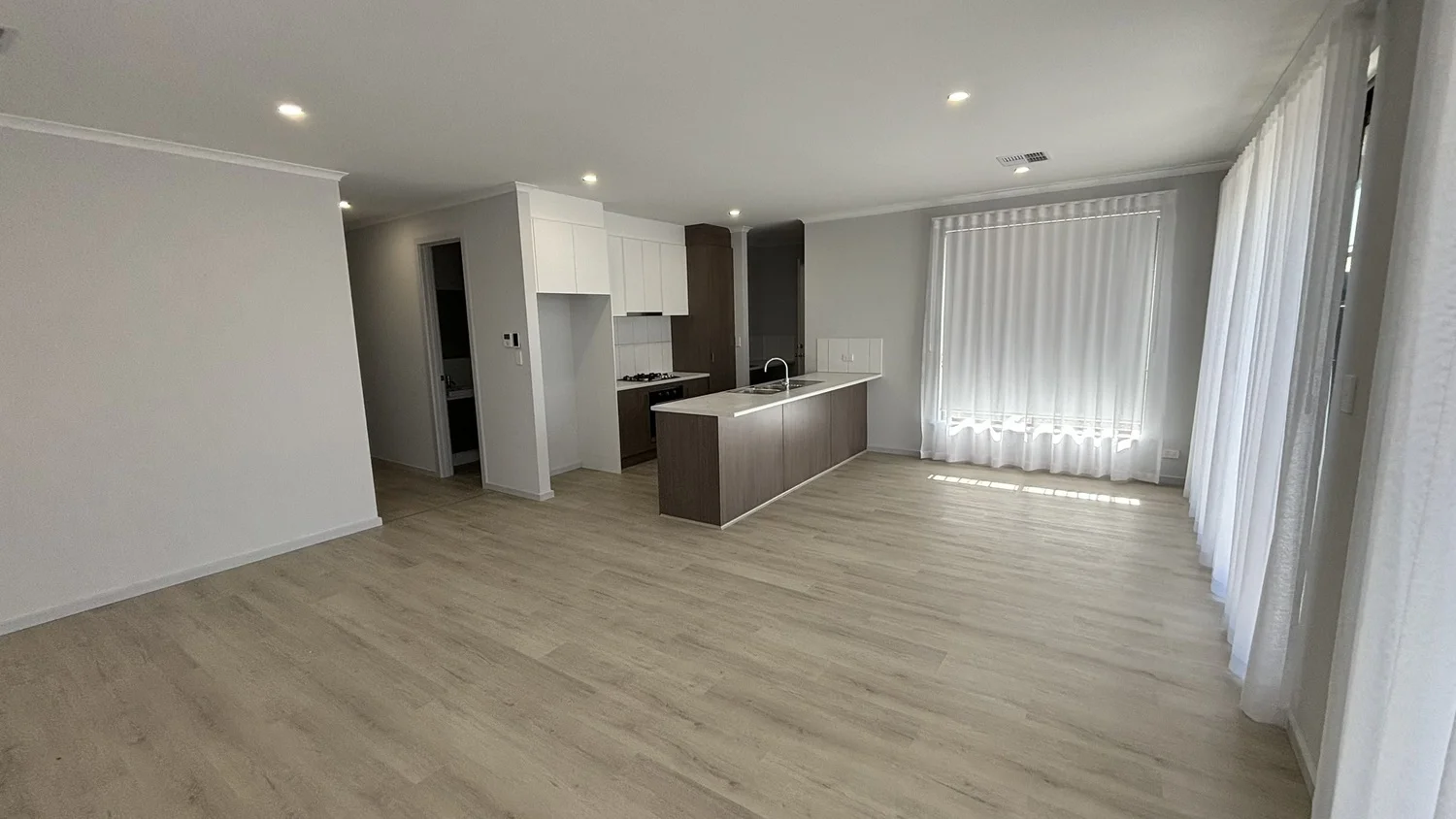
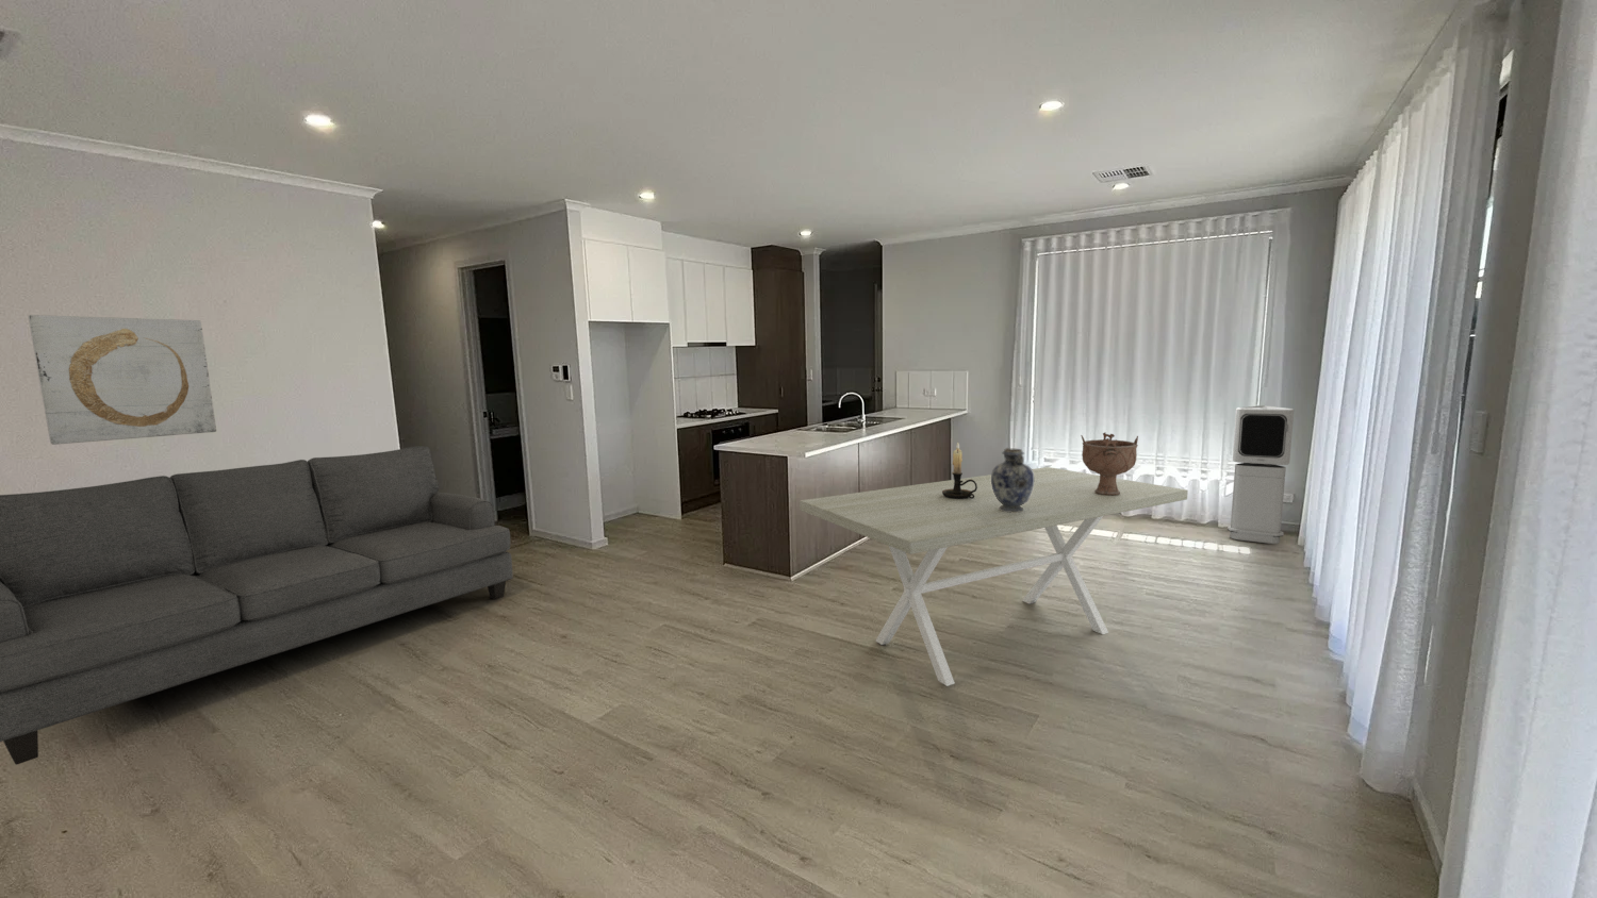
+ air purifier (1258, 473)
+ sofa (278, 557)
+ decorative bowl (1107, 464)
+ candle holder (961, 469)
+ dining table (995, 567)
+ decorative vase (1011, 479)
+ wall art (129, 377)
